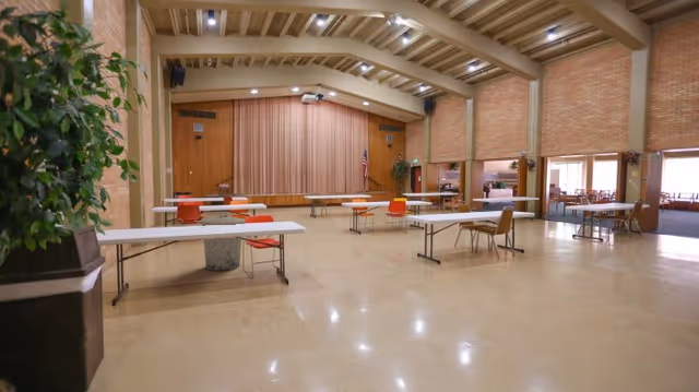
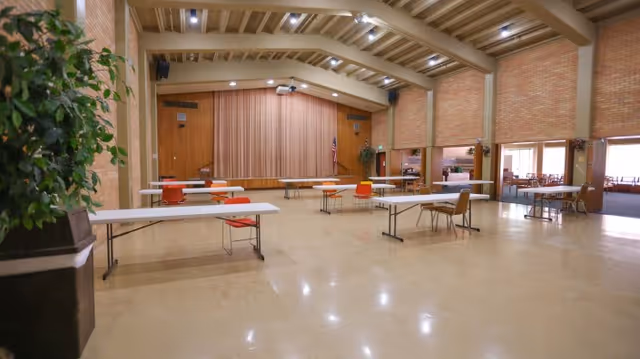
- trash can (223, 240)
